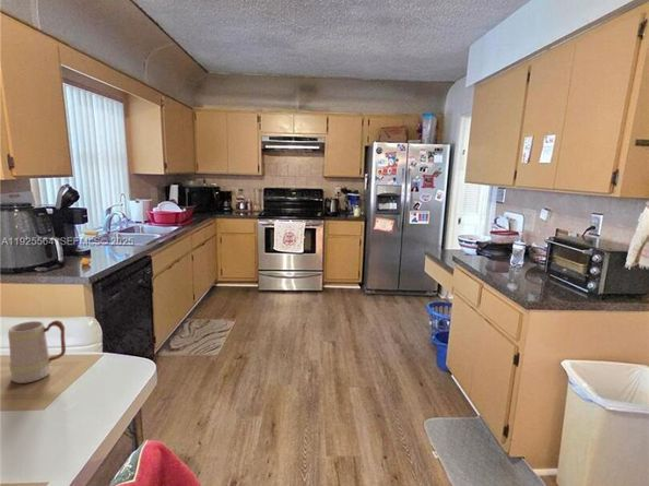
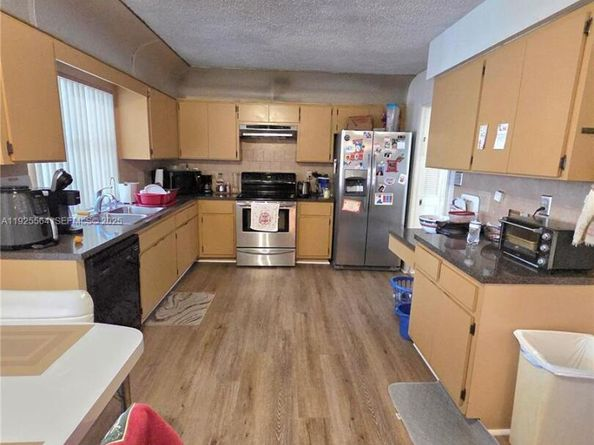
- mug (38, 348)
